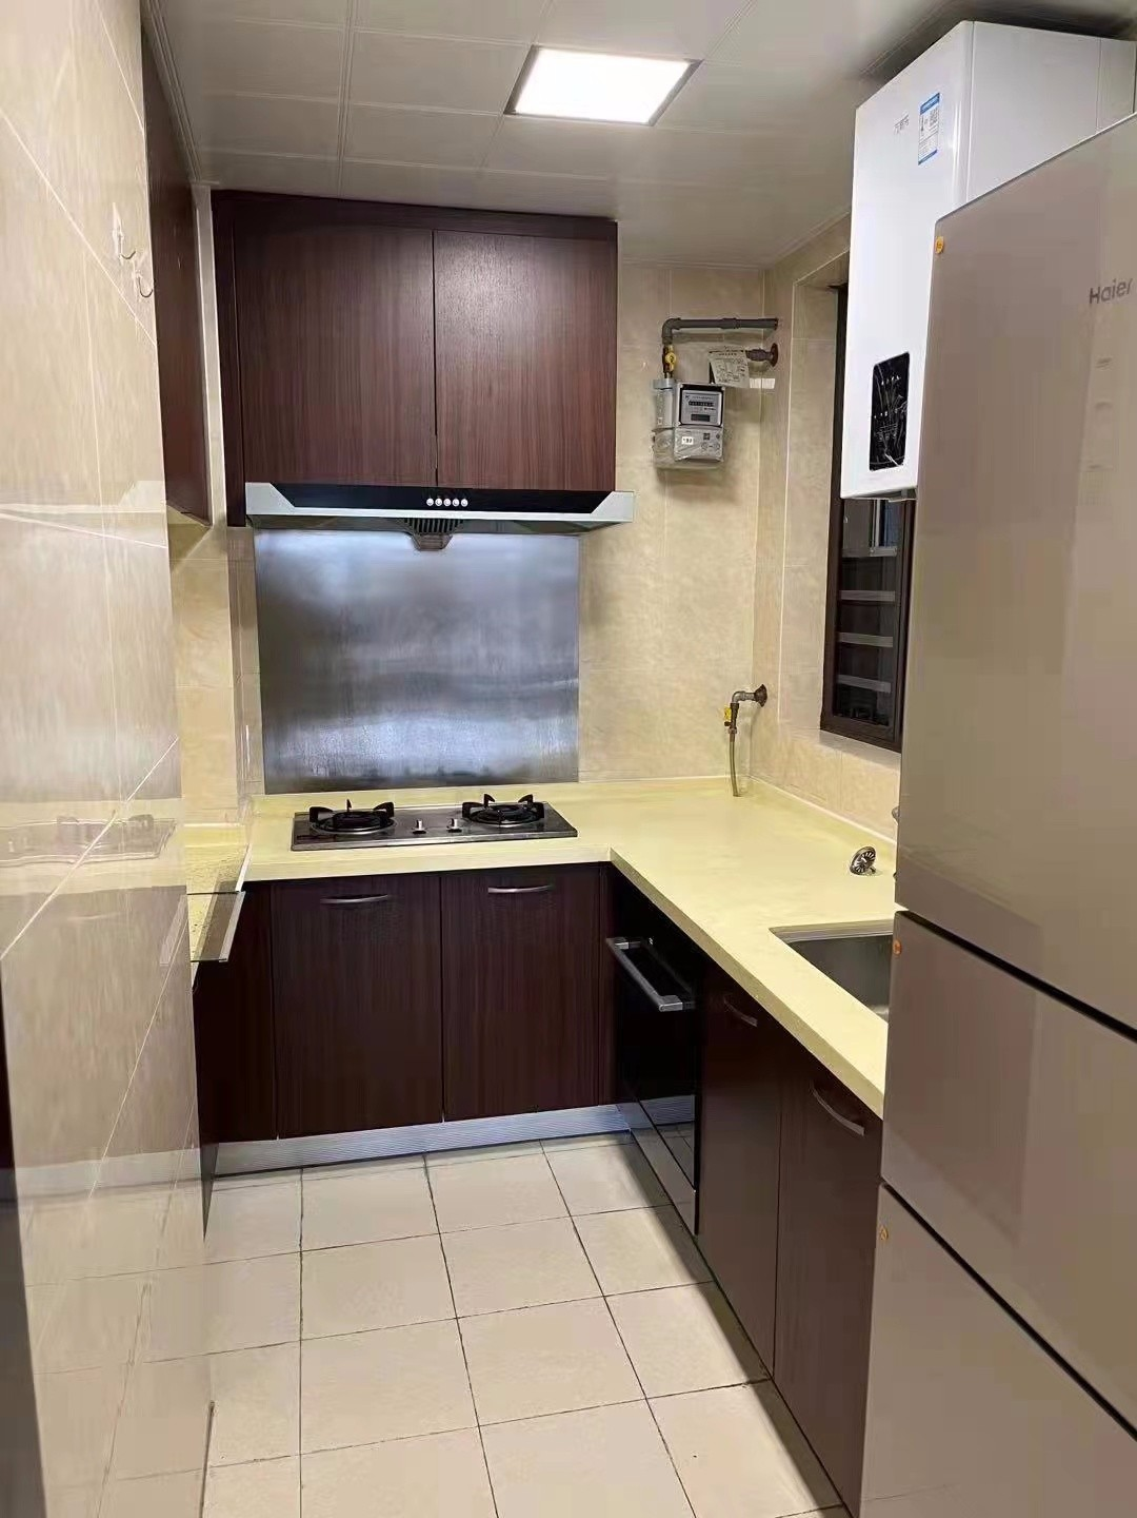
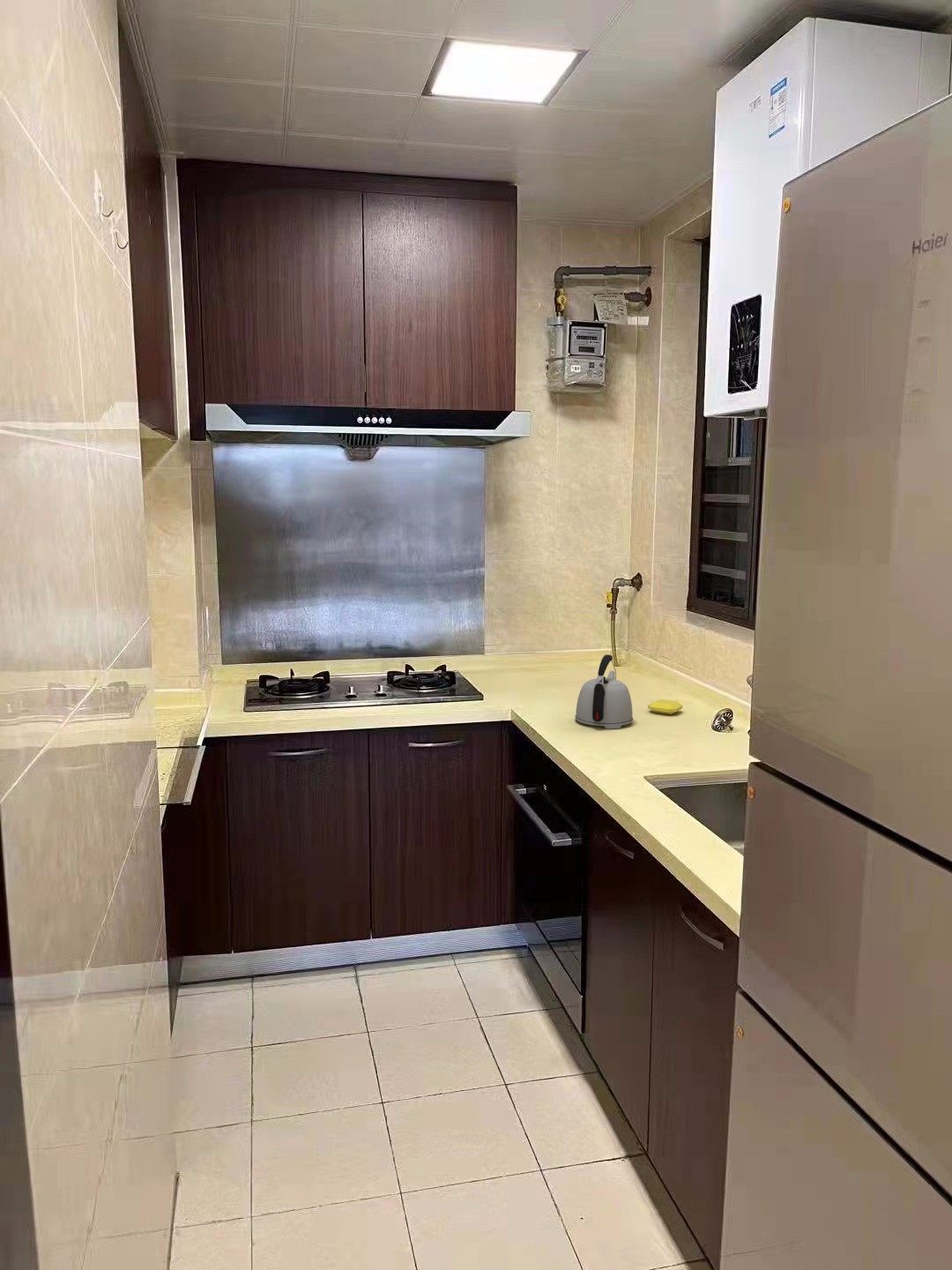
+ soap bar (665, 706)
+ kettle (605, 689)
